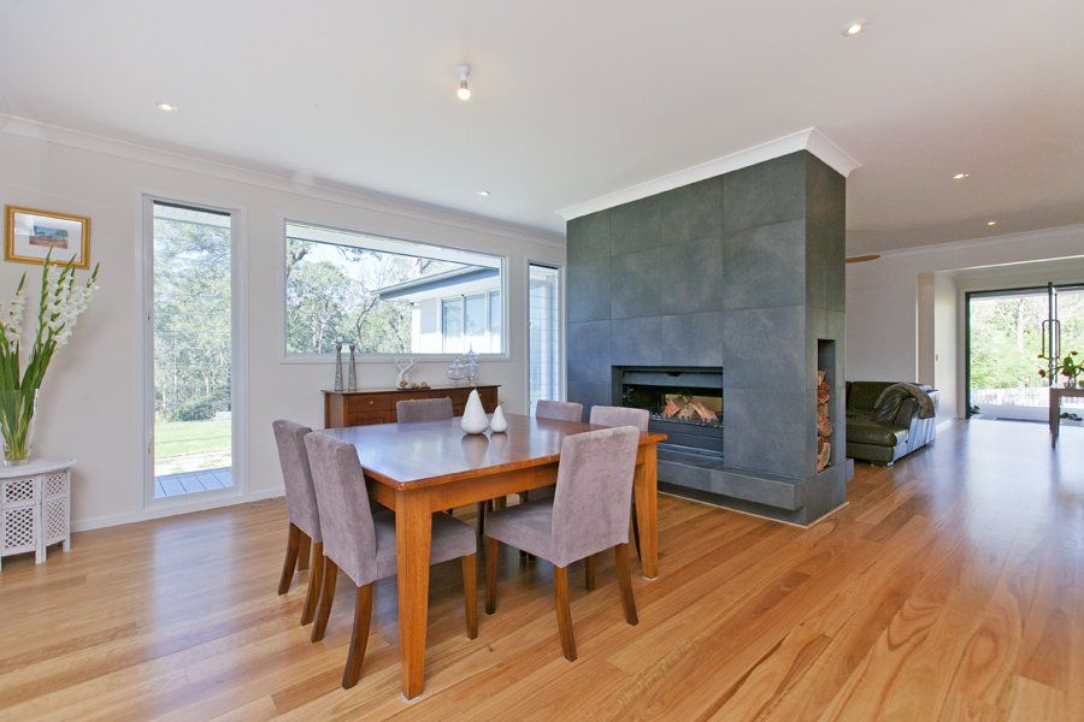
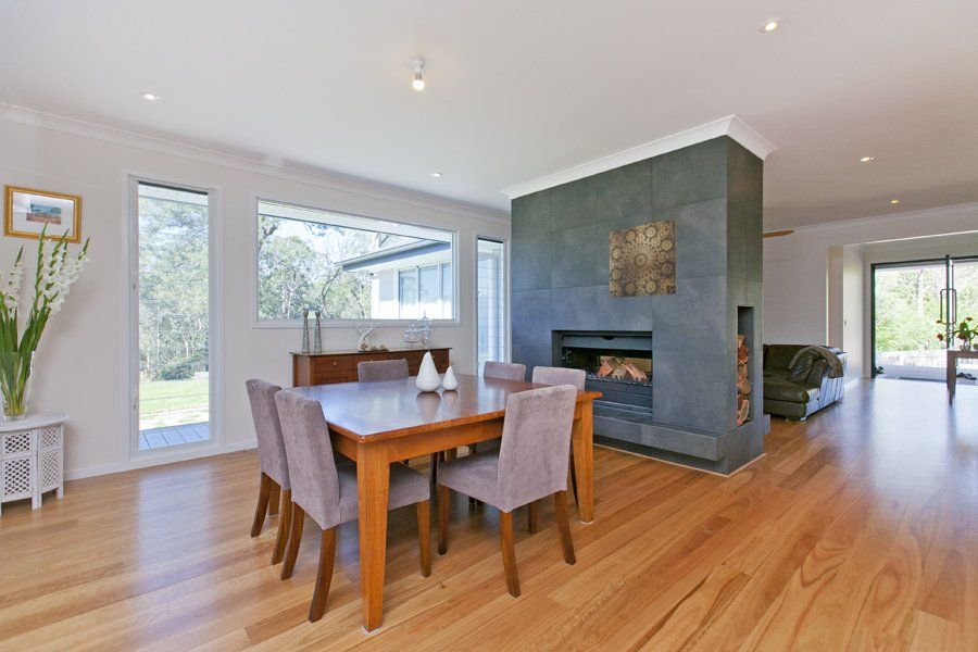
+ wall art (640, 261)
